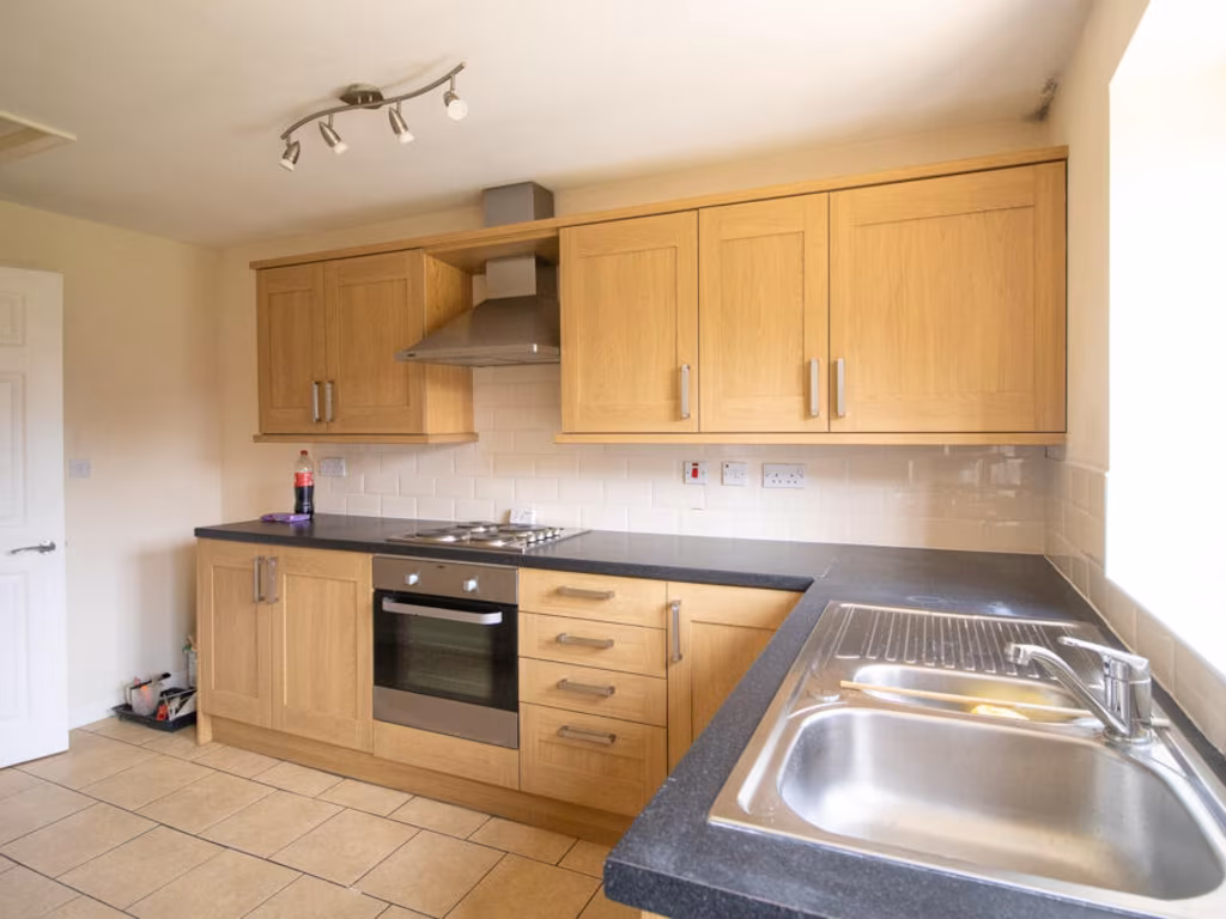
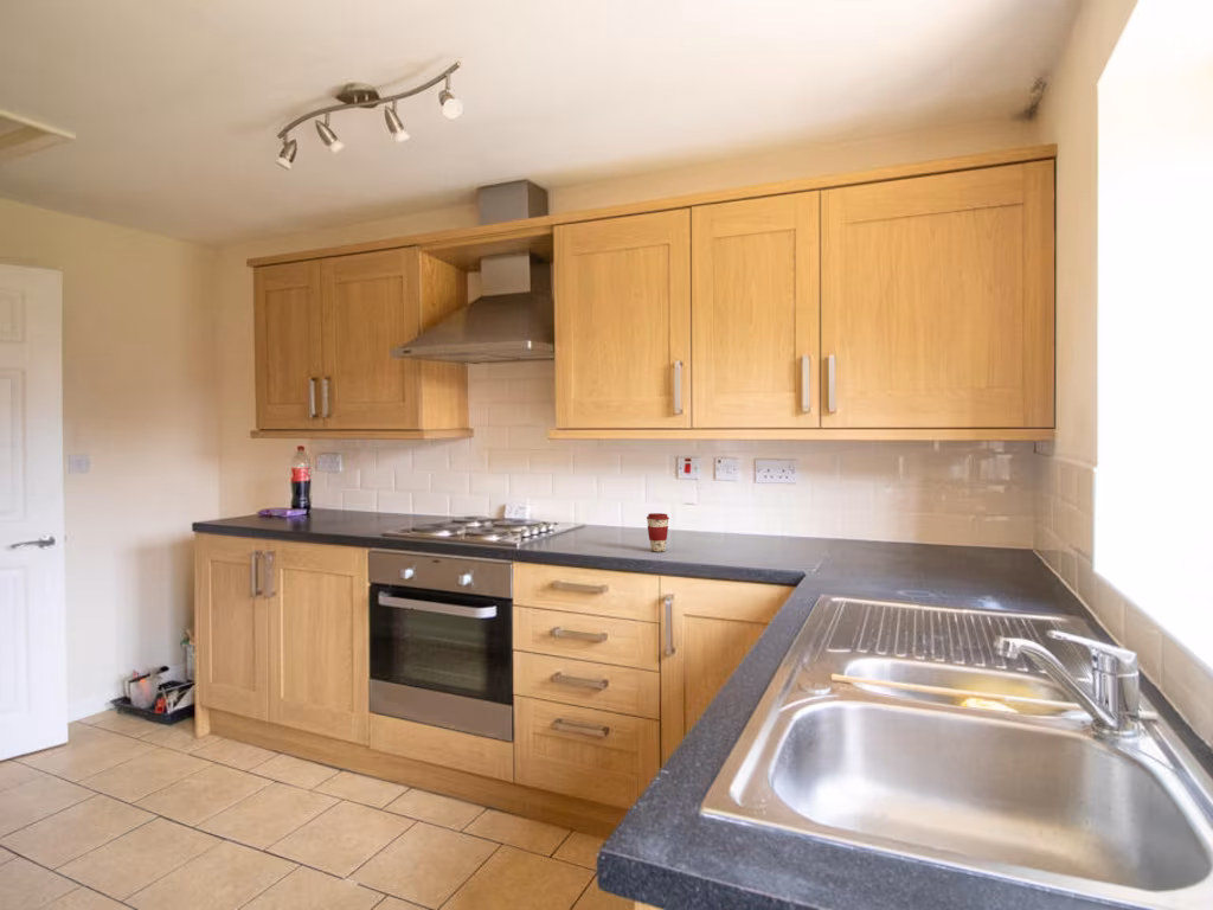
+ coffee cup (657, 532)
